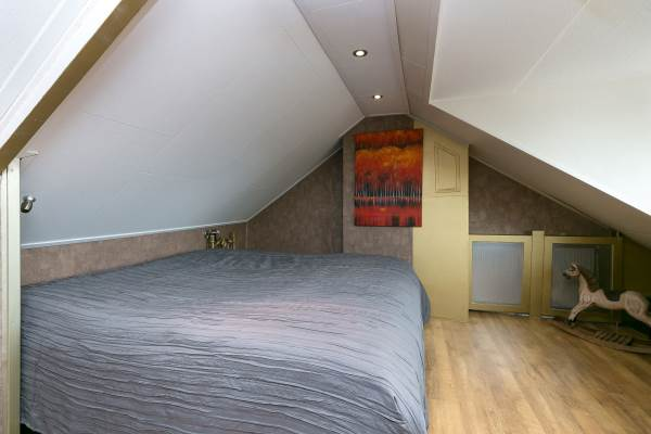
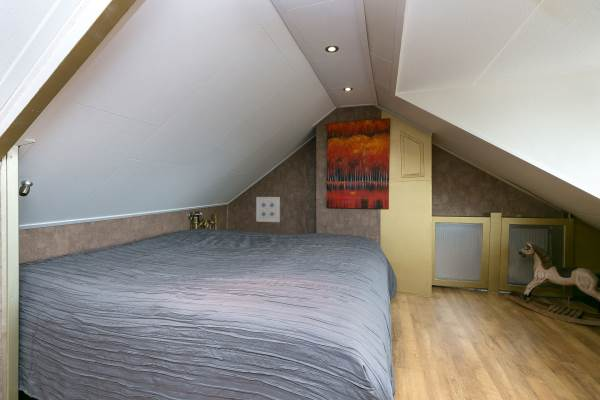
+ wall art (267, 209)
